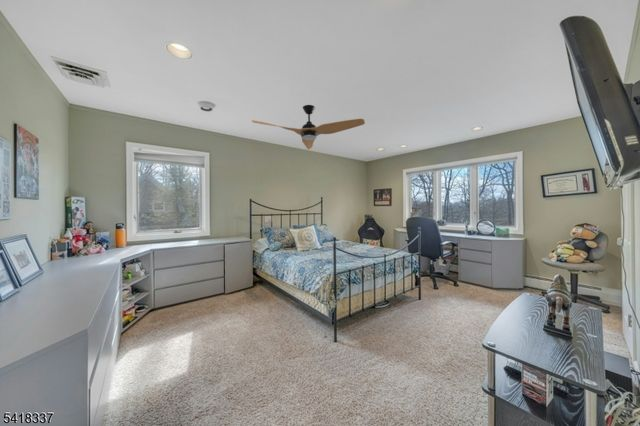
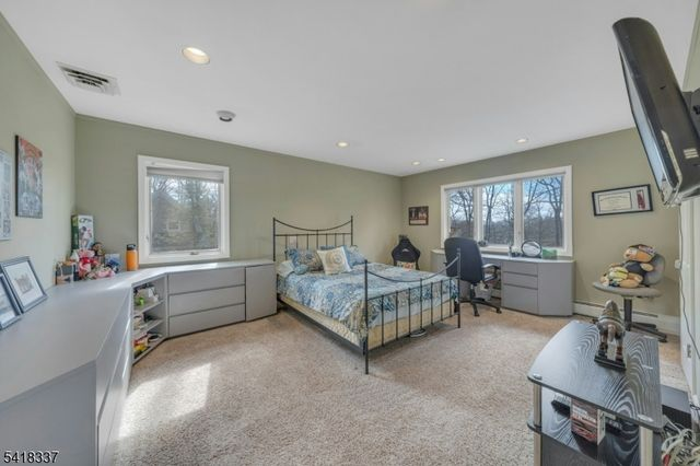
- electric fan (308, 128)
